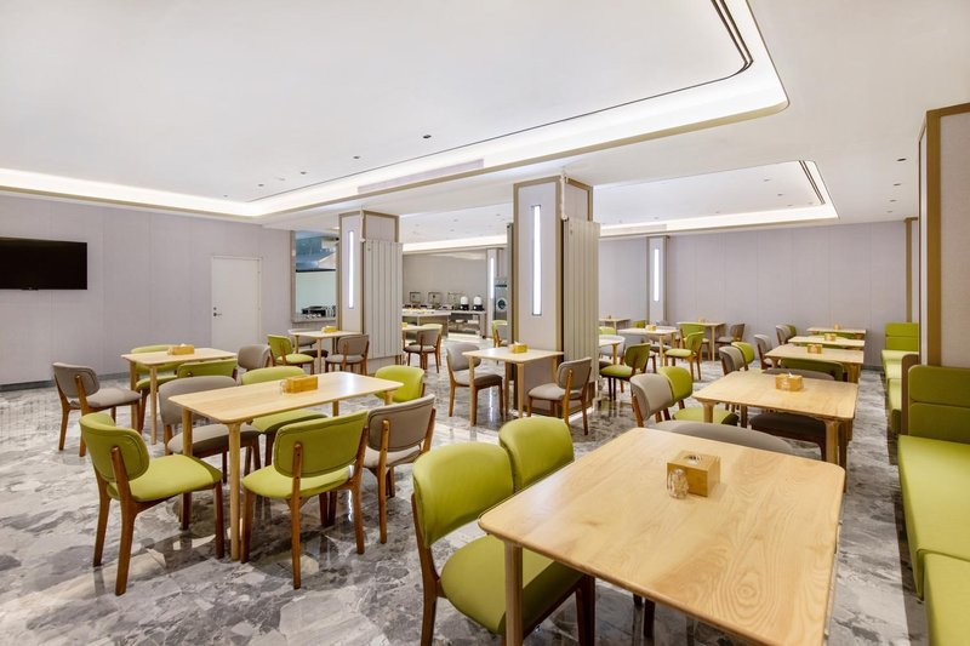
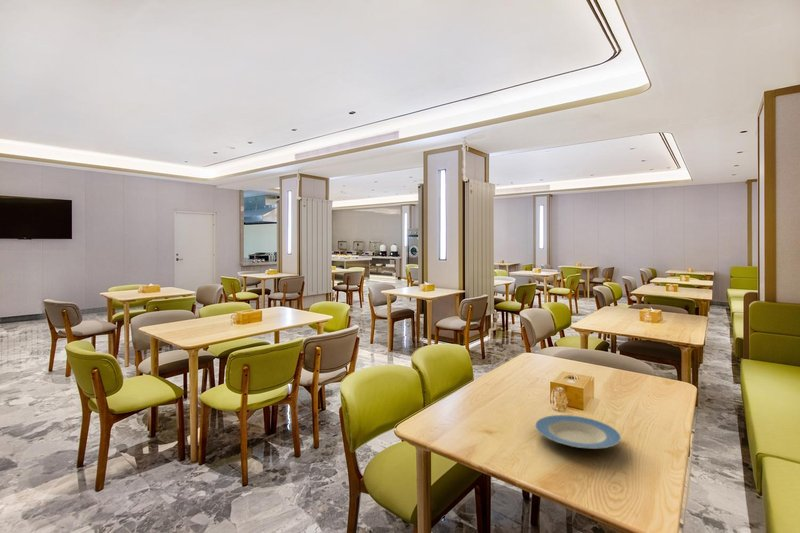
+ plate (576, 434)
